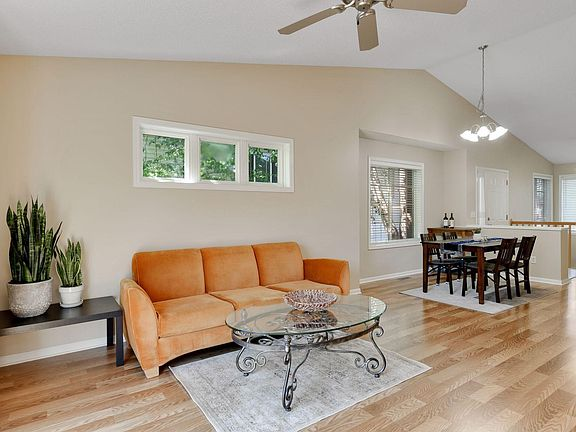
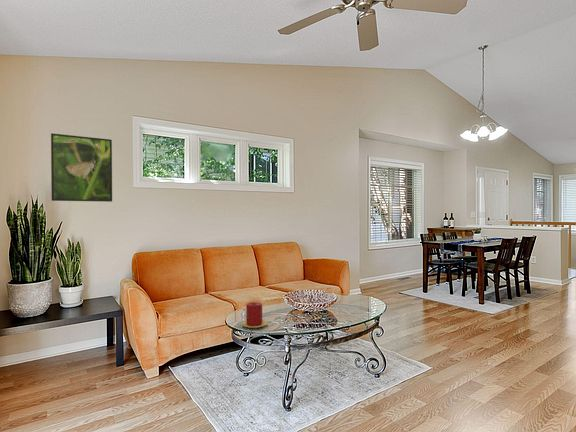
+ candle (254, 314)
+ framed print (82, 168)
